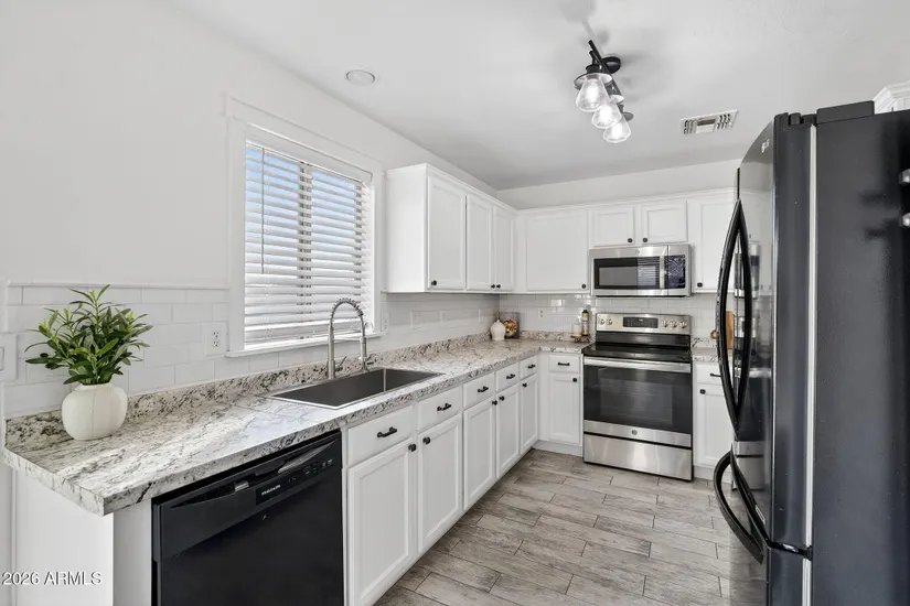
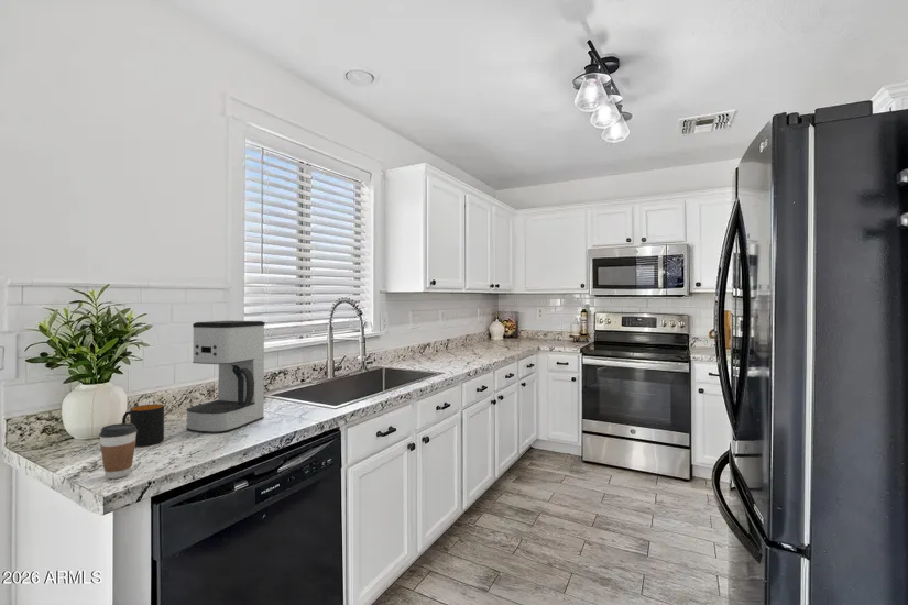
+ coffee maker (228, 373)
+ coffee cup (118, 450)
+ mug (141, 424)
